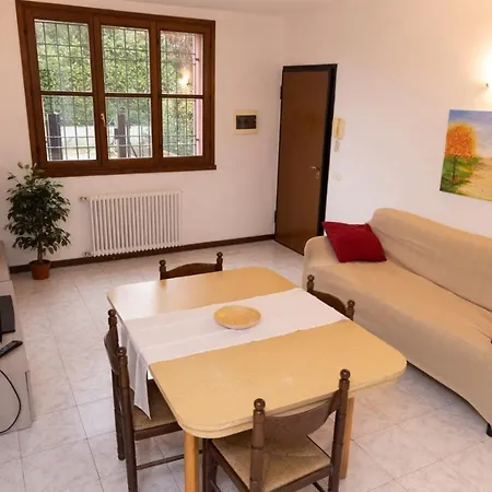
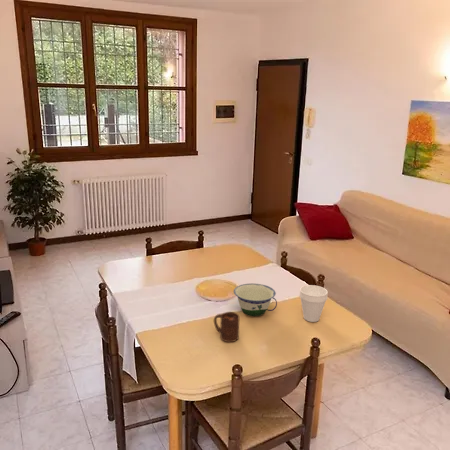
+ cup (312, 304)
+ cup (226, 326)
+ bowl (255, 301)
